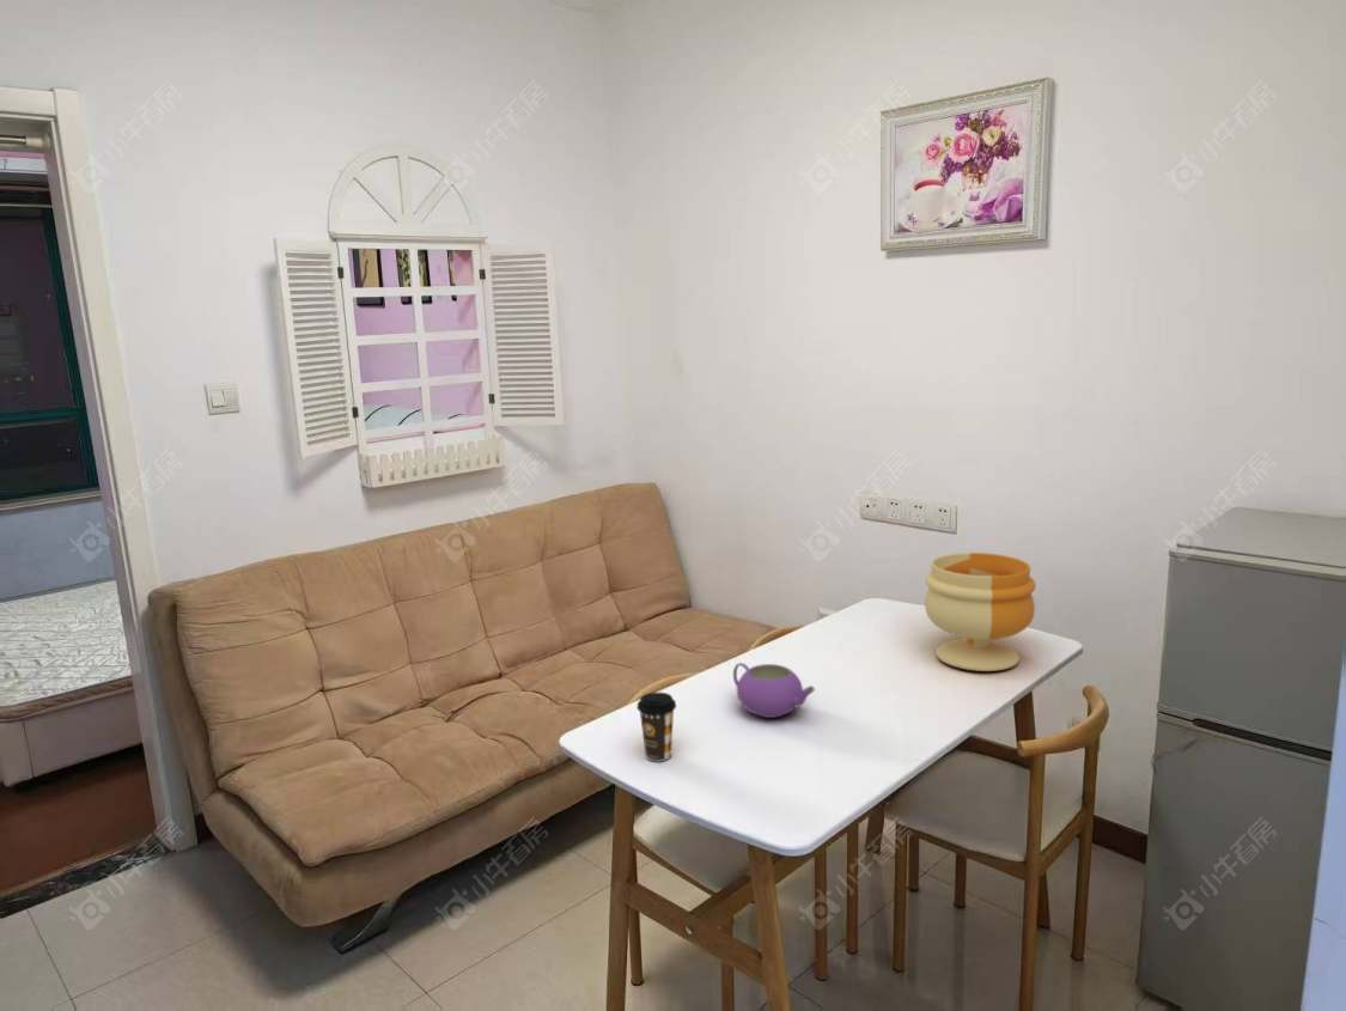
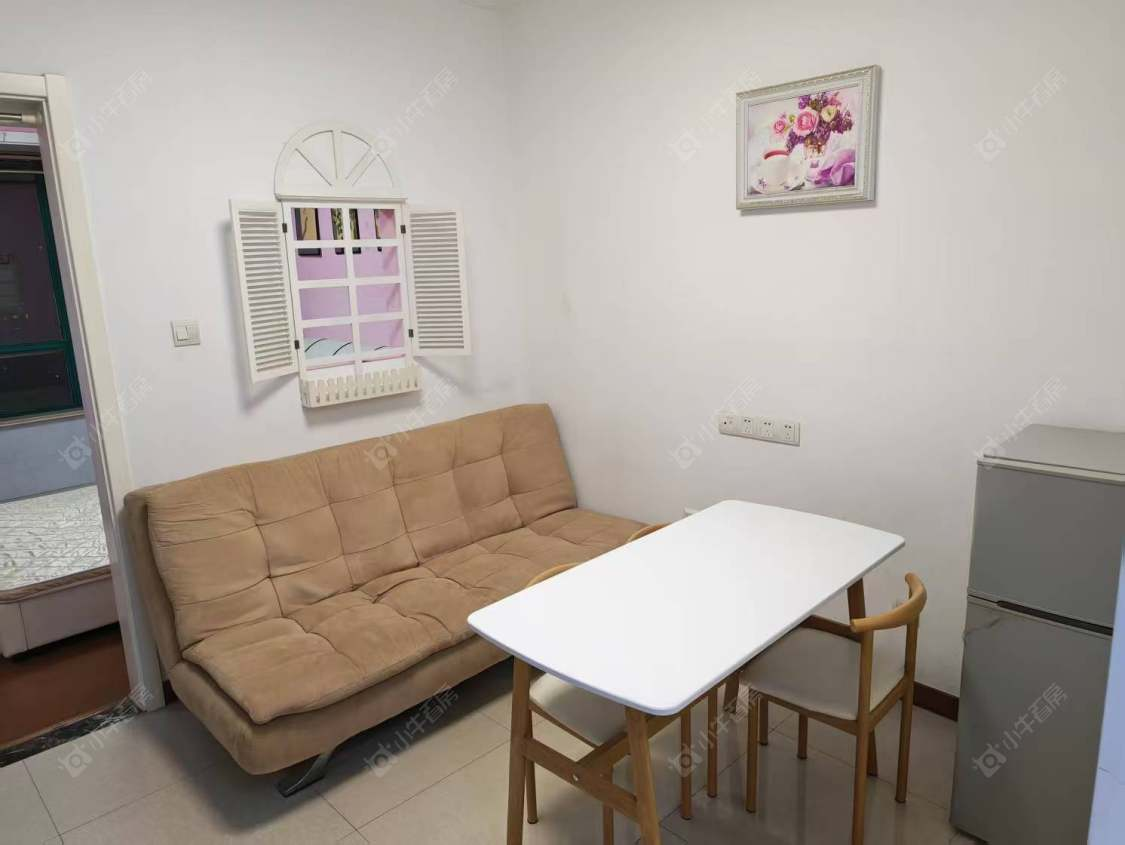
- footed bowl (977, 611)
- coffee cup (657, 726)
- teapot (772, 692)
